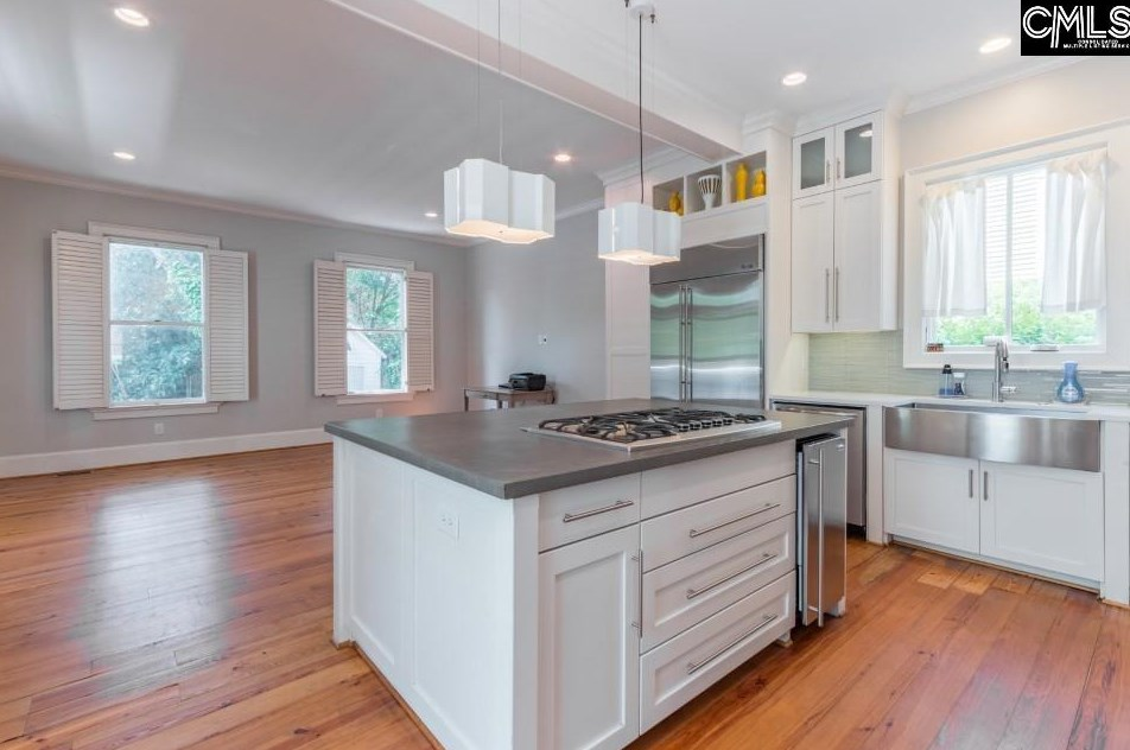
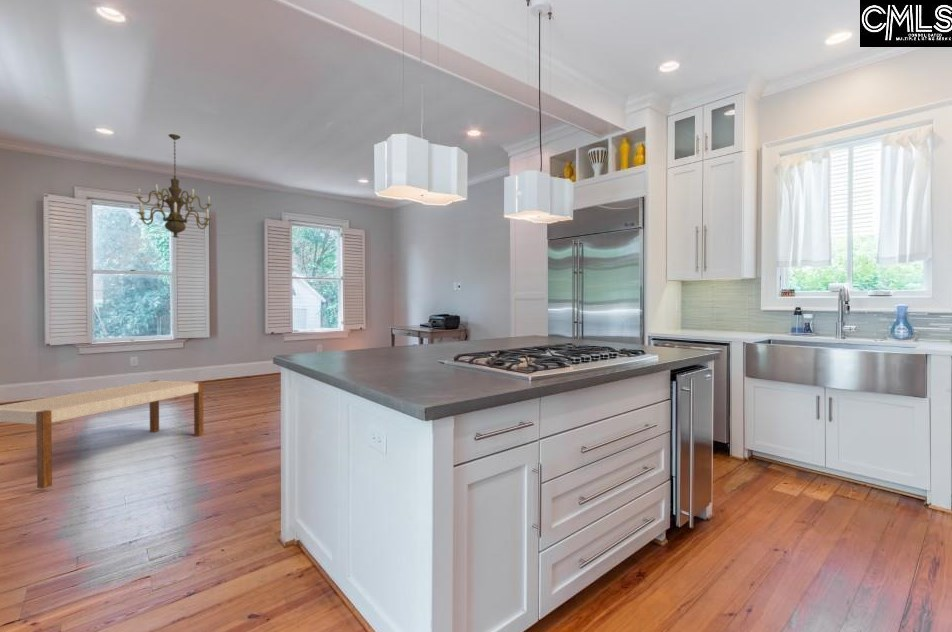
+ bench (105, 411)
+ chandelier (175, 186)
